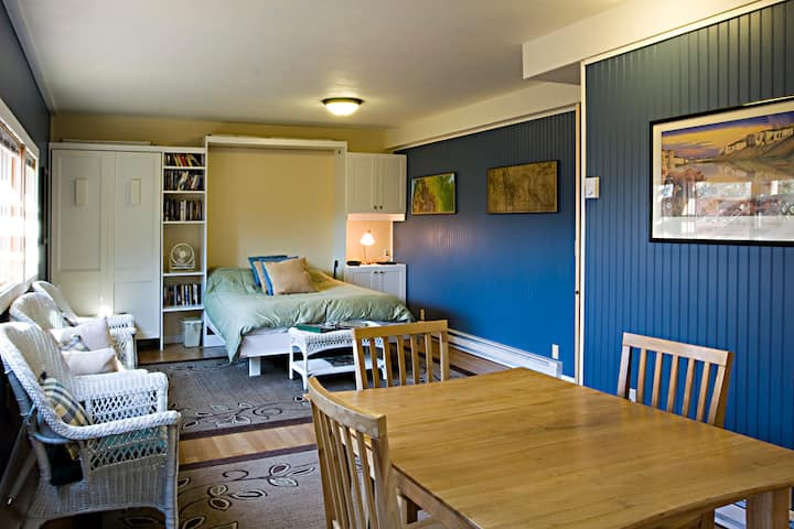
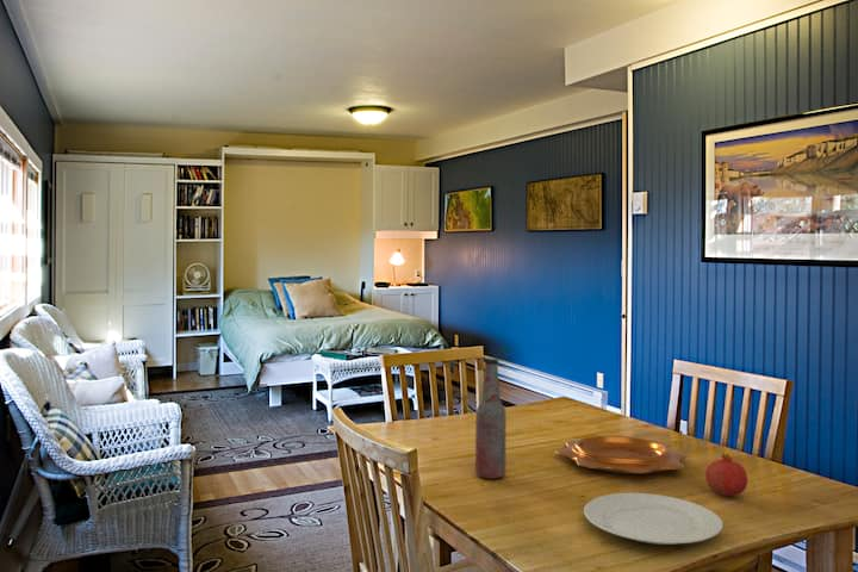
+ fruit (726, 473)
+ chinaware (651, 521)
+ decorative bowl (620, 453)
+ bottle (490, 417)
